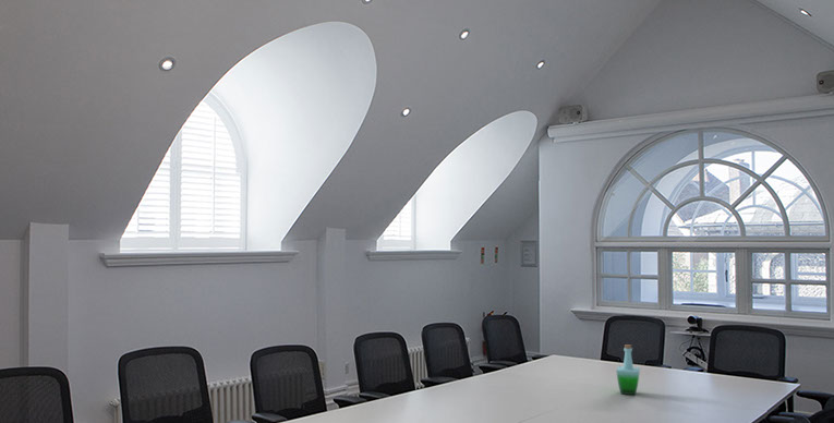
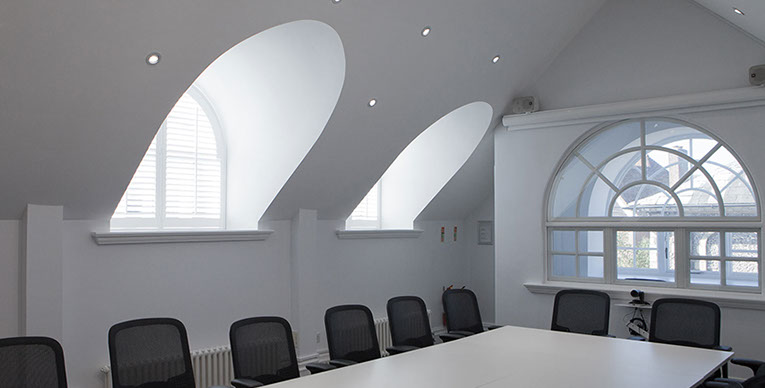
- bottle (628, 368)
